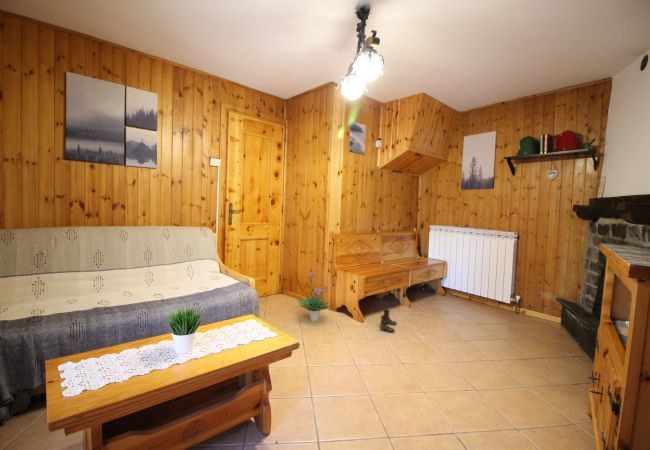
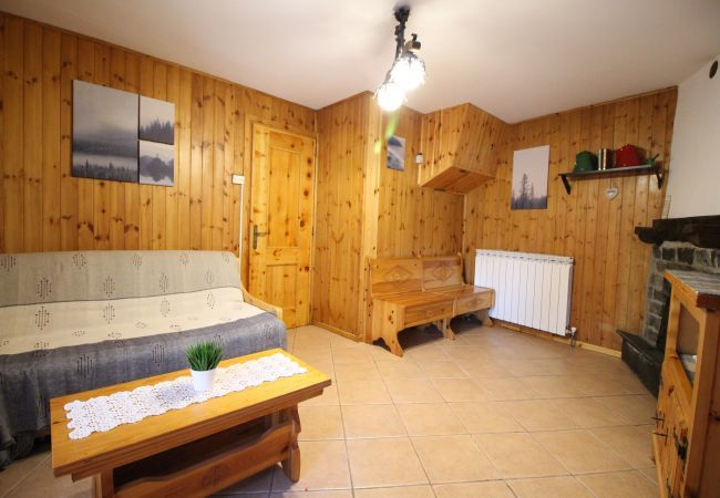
- boots (388, 320)
- potted plant (314, 297)
